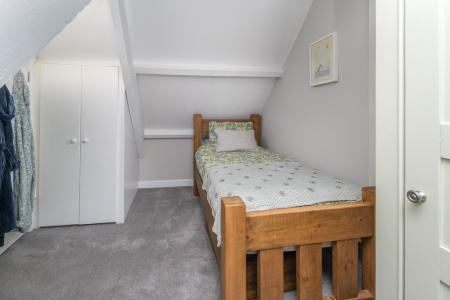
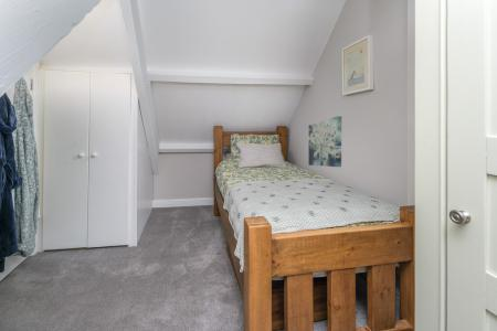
+ wall art (322, 143)
